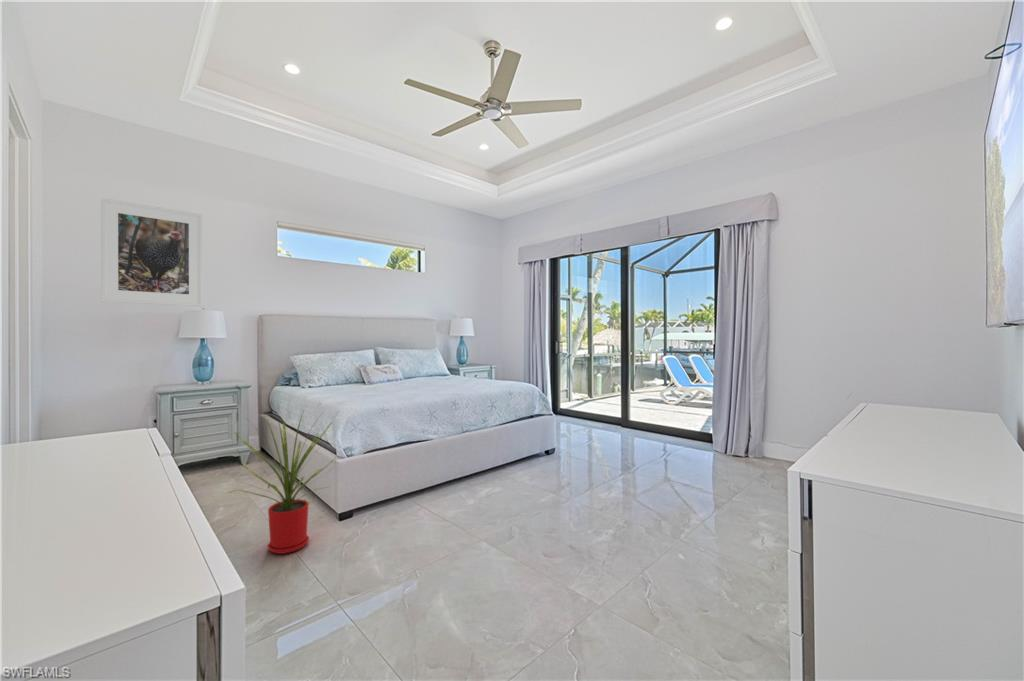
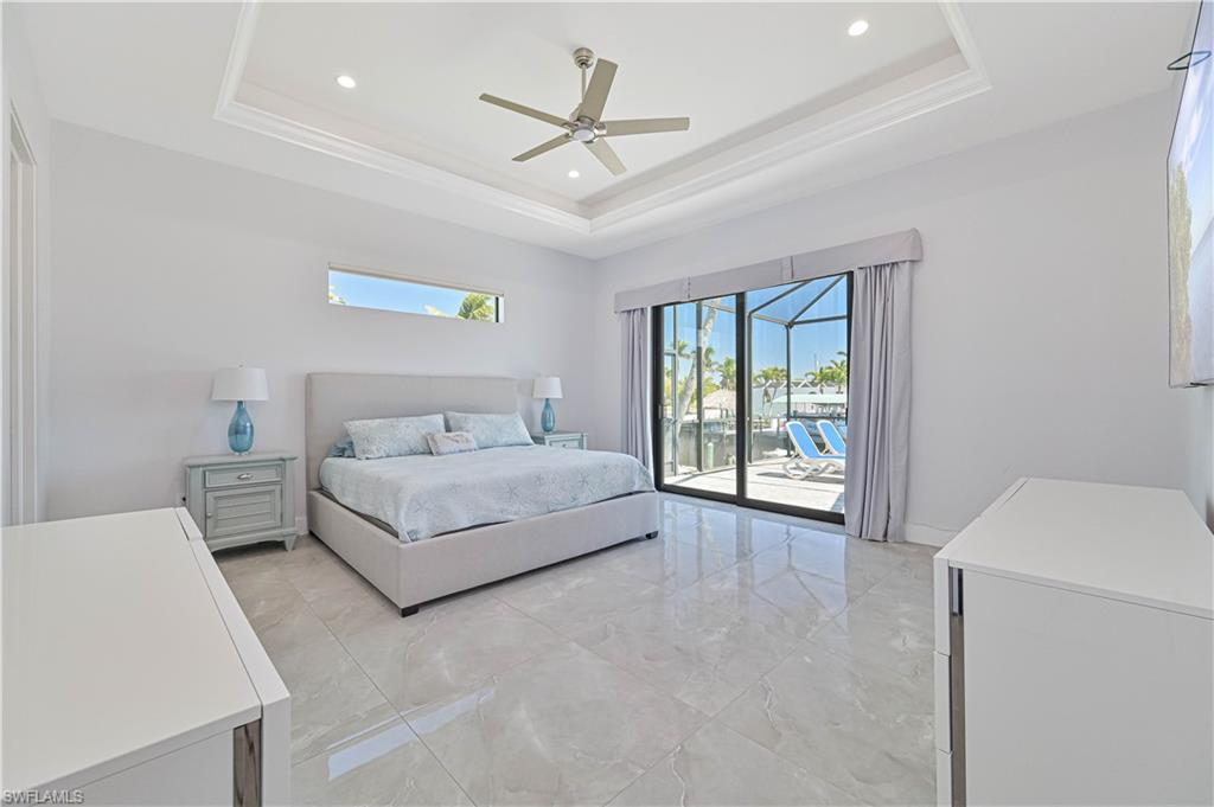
- house plant (289, 481)
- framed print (155, 255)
